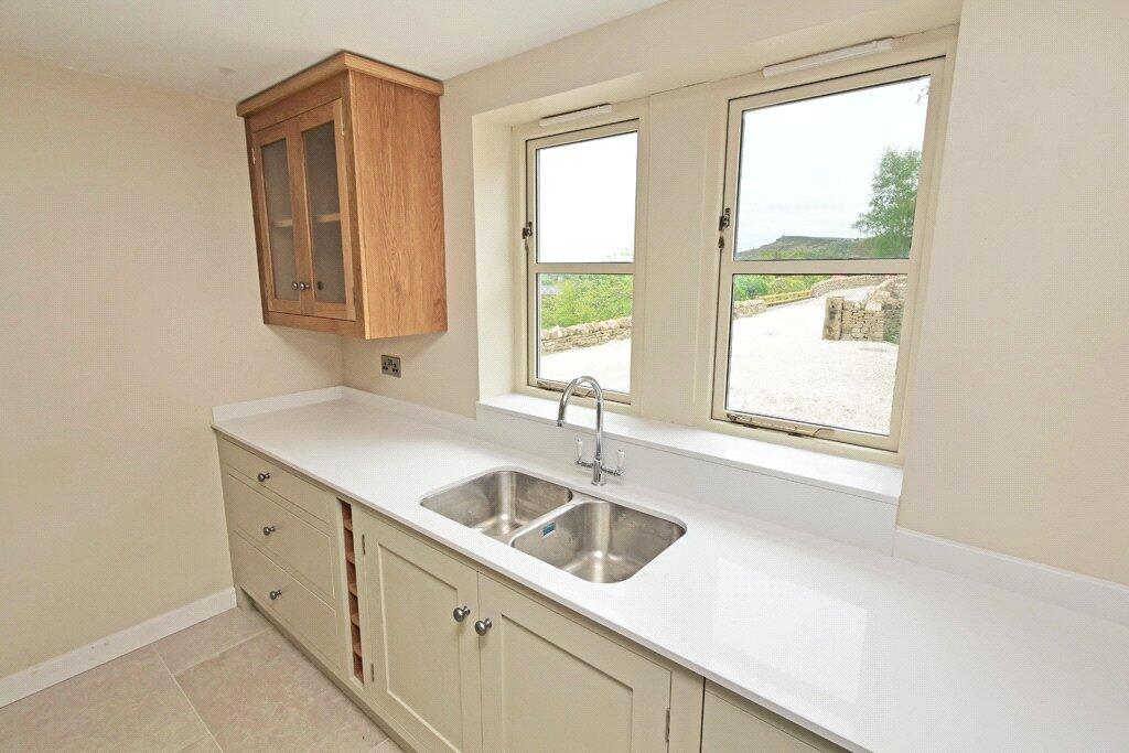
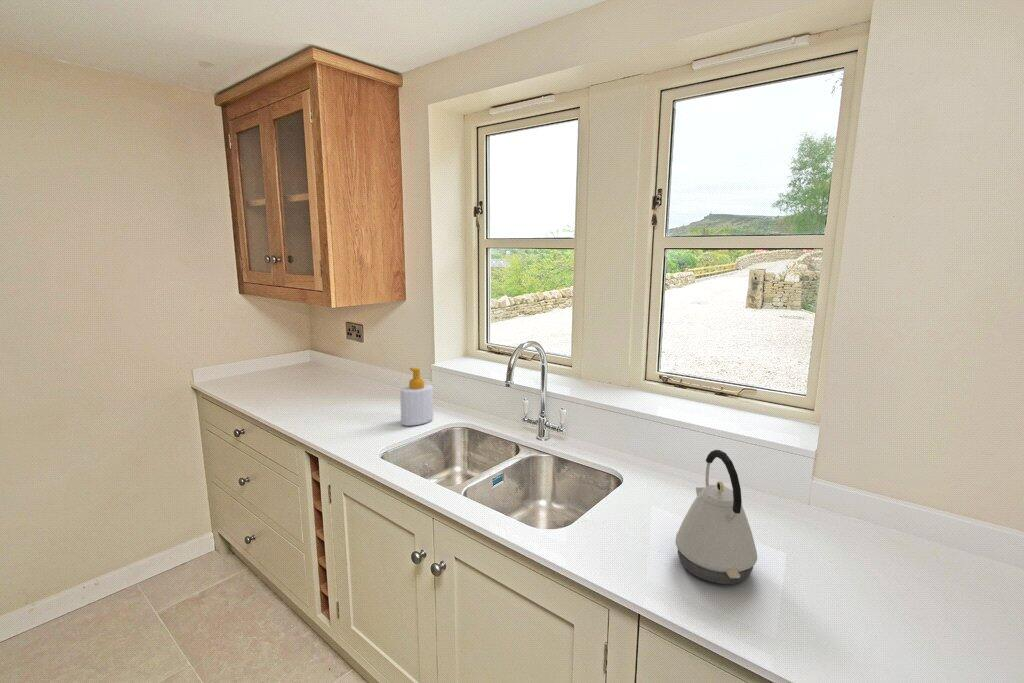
+ soap bottle (416, 395)
+ kettle (717, 509)
